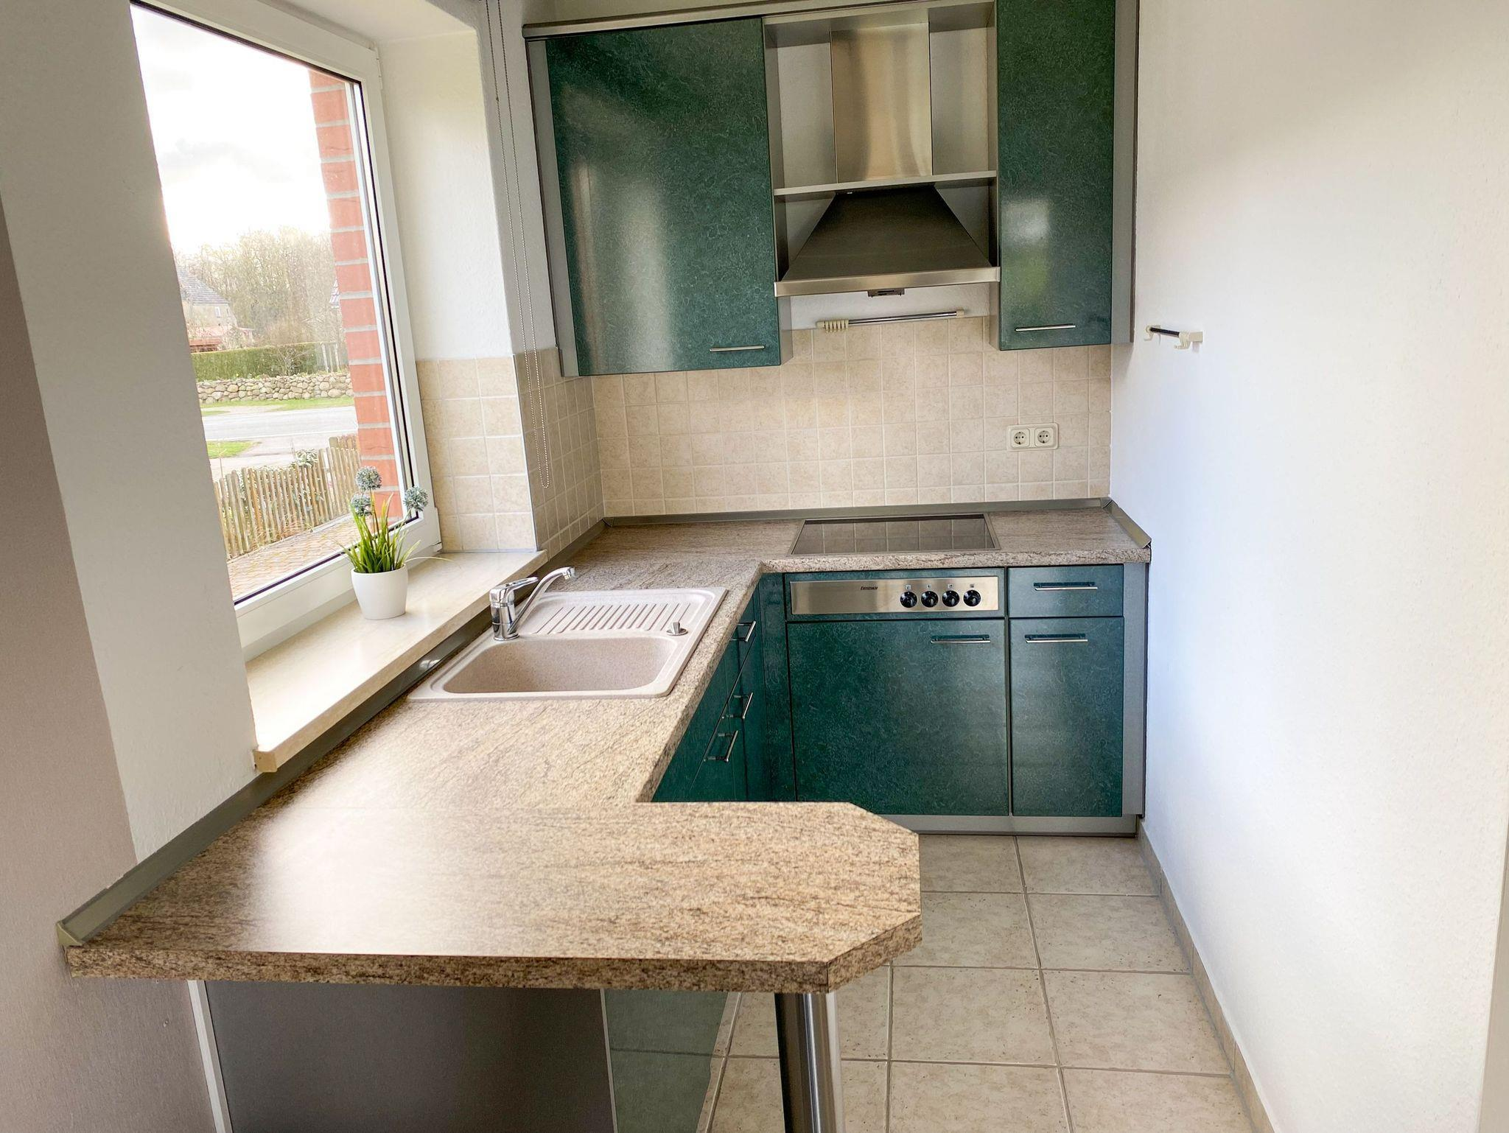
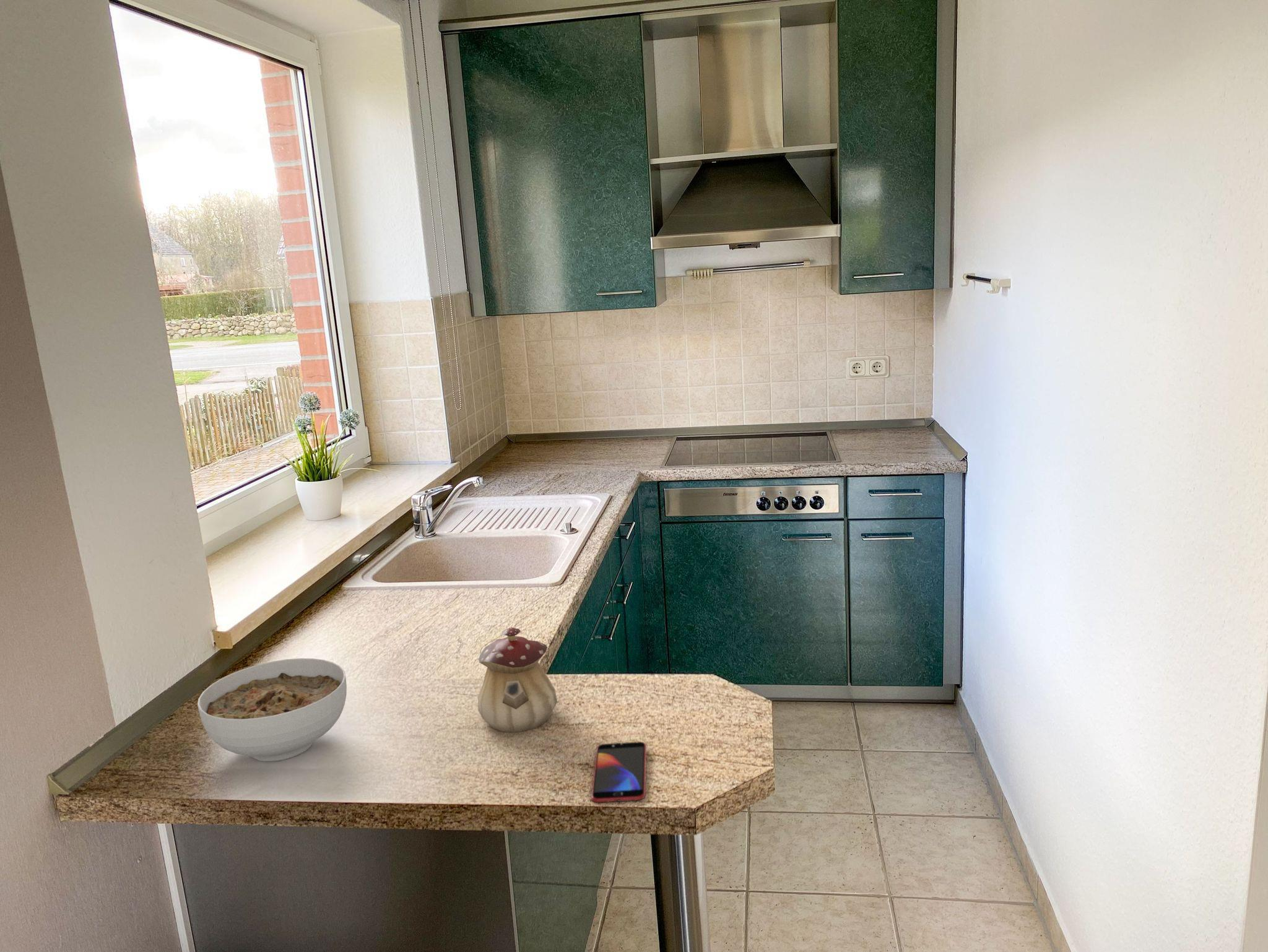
+ teapot (515, 670)
+ smartphone (620, 770)
+ bowl (277, 717)
